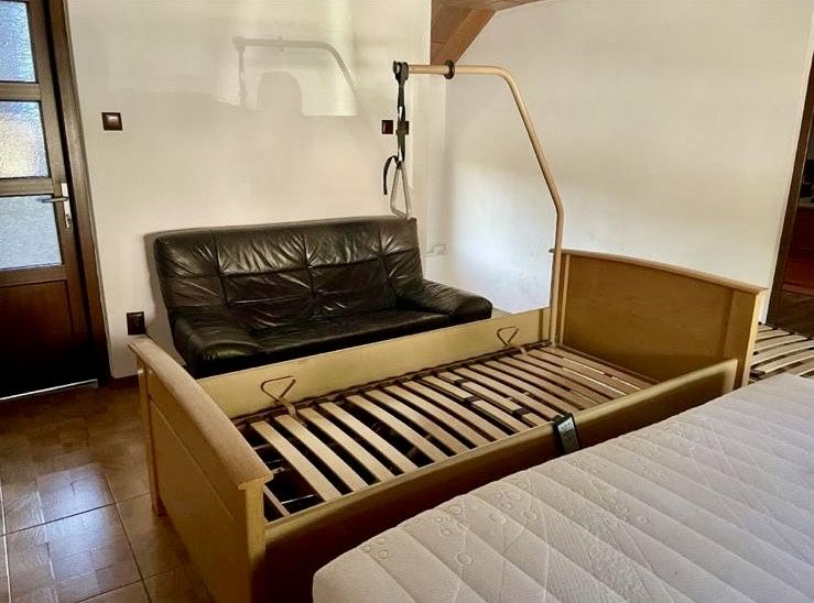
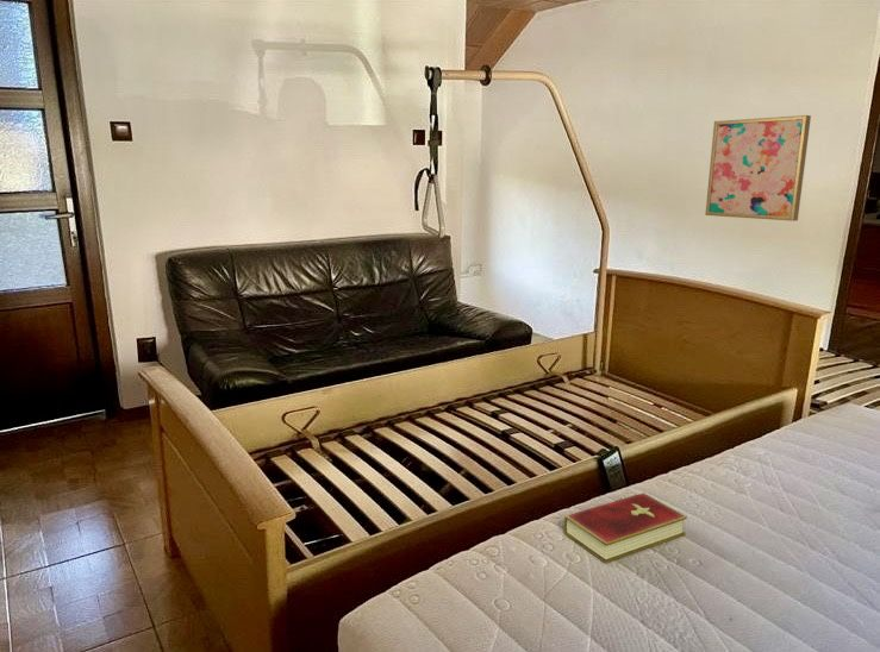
+ wall art (754, 169)
+ hardcover book (624, 524)
